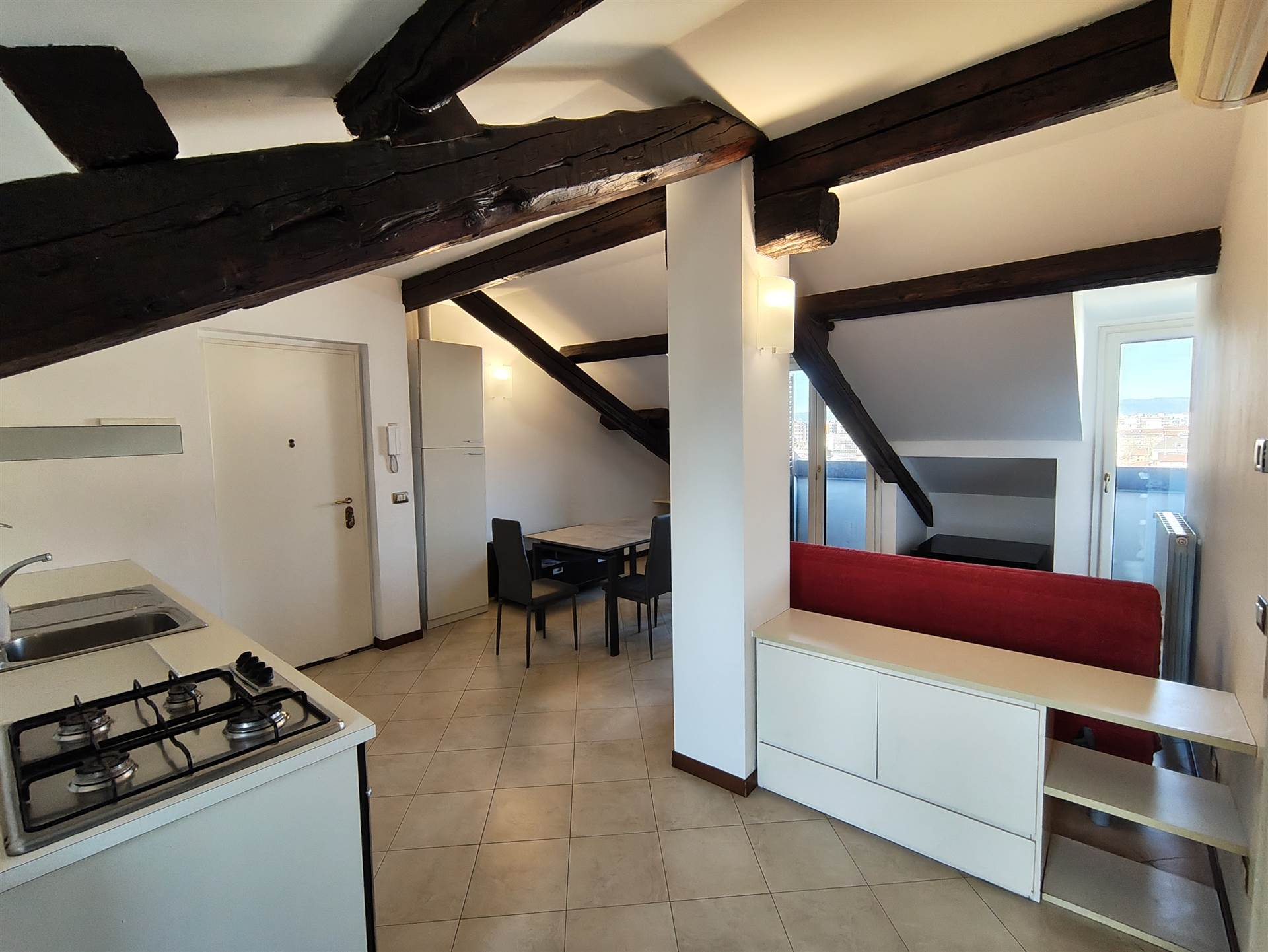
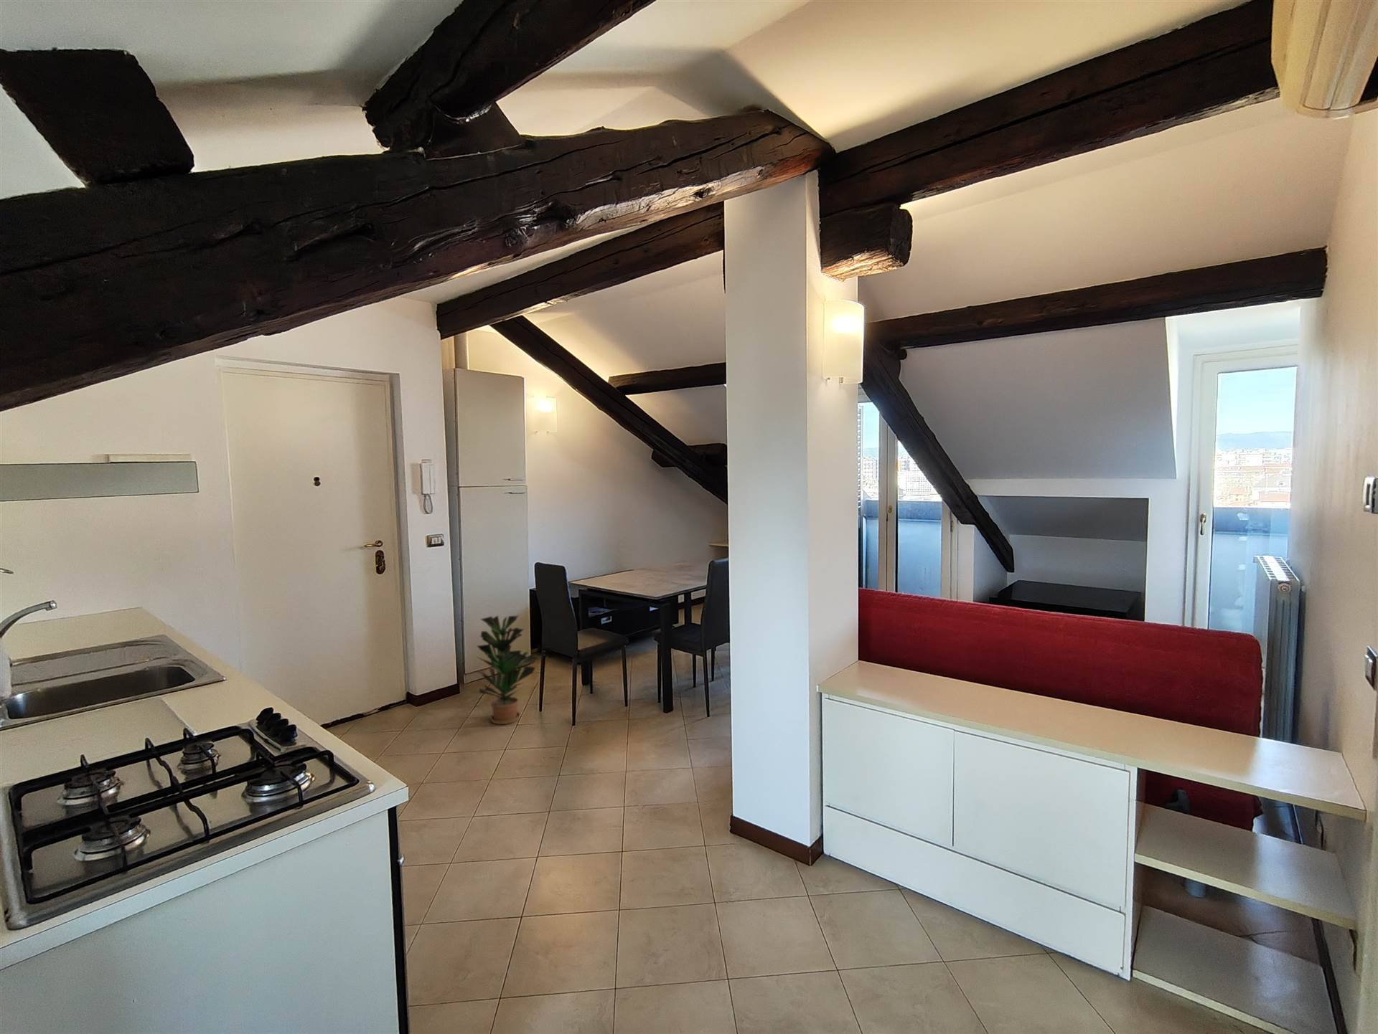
+ potted plant (509, 668)
